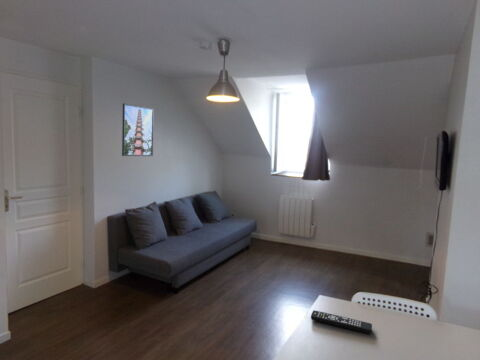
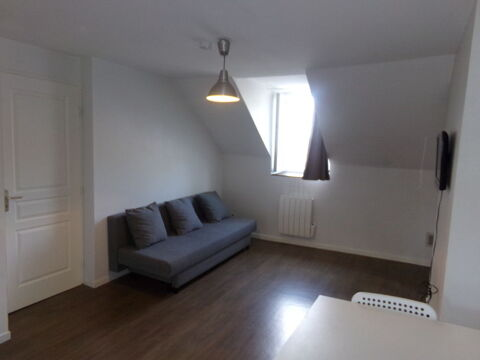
- remote control (340, 321)
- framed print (138, 131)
